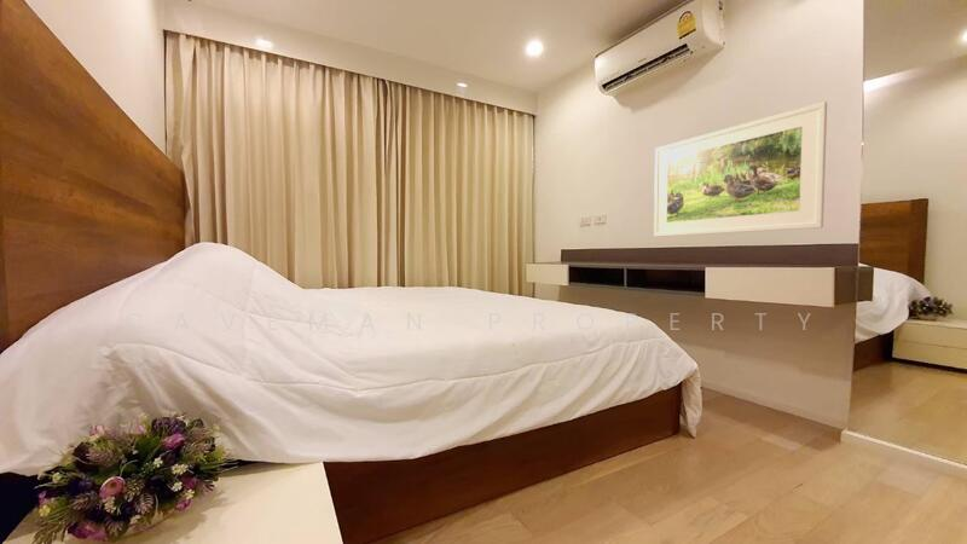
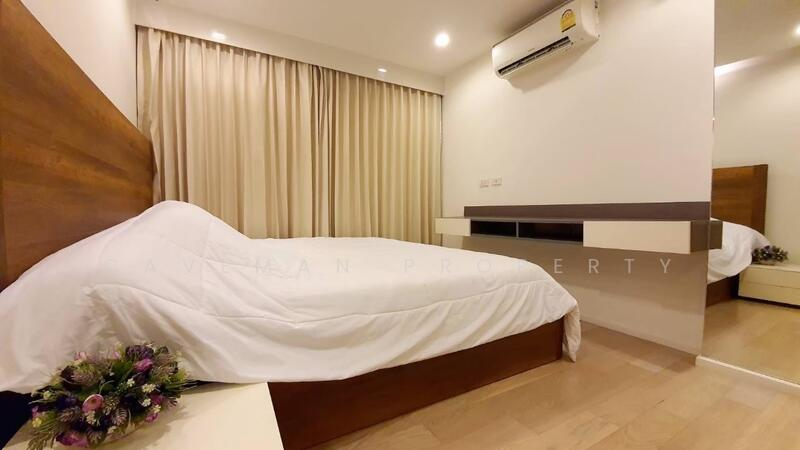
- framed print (724, 181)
